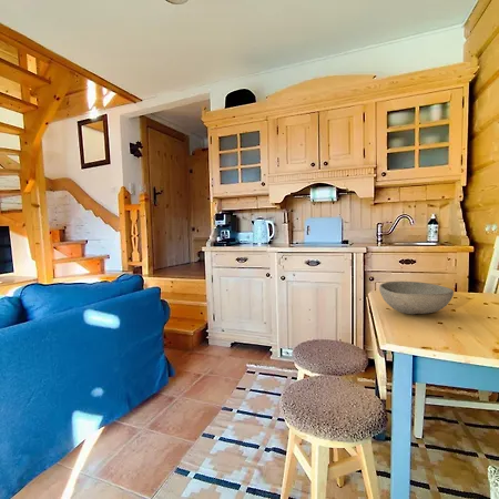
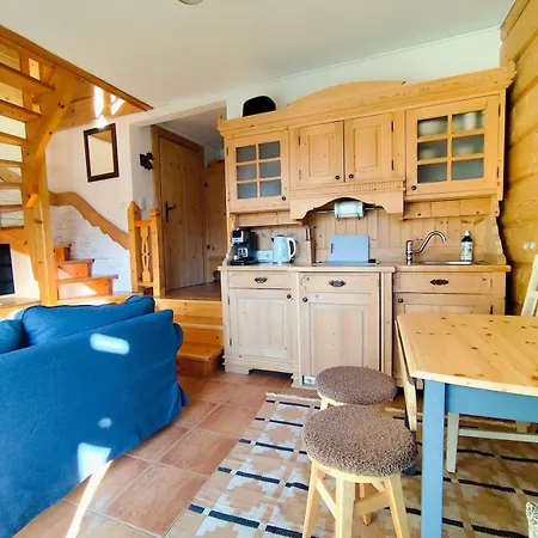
- bowl (414, 299)
